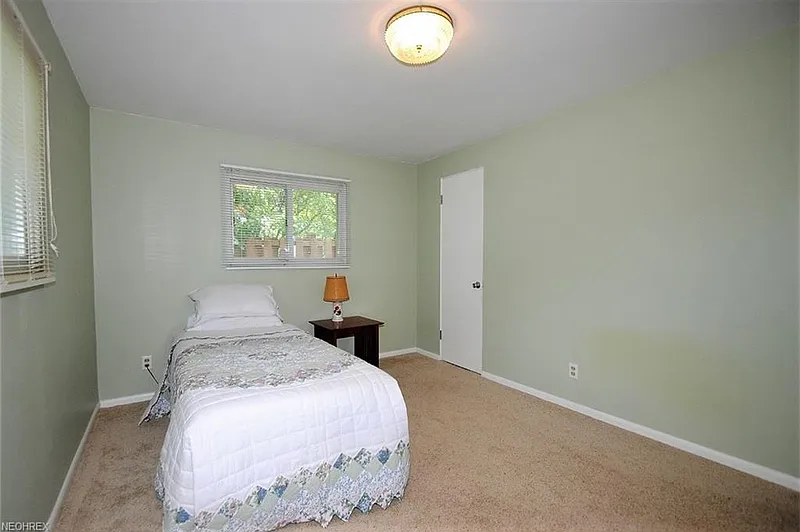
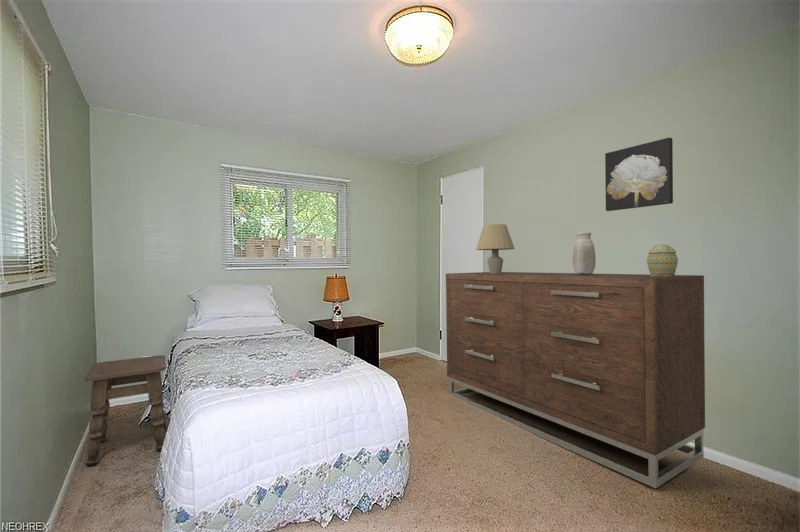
+ vase (578, 252)
+ wall art (637, 176)
+ table lamp (495, 249)
+ decorative box (662, 260)
+ side table (129, 395)
+ dresser (549, 347)
